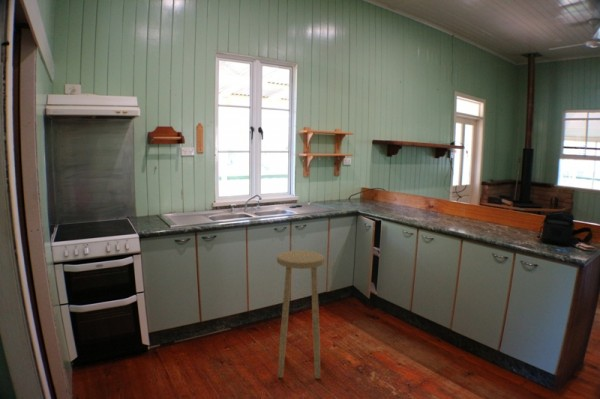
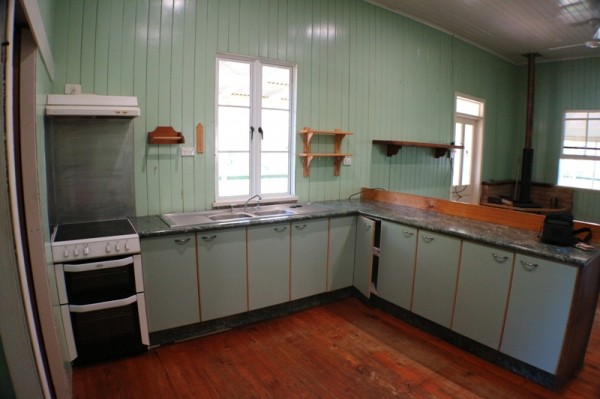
- stool (288, 312)
